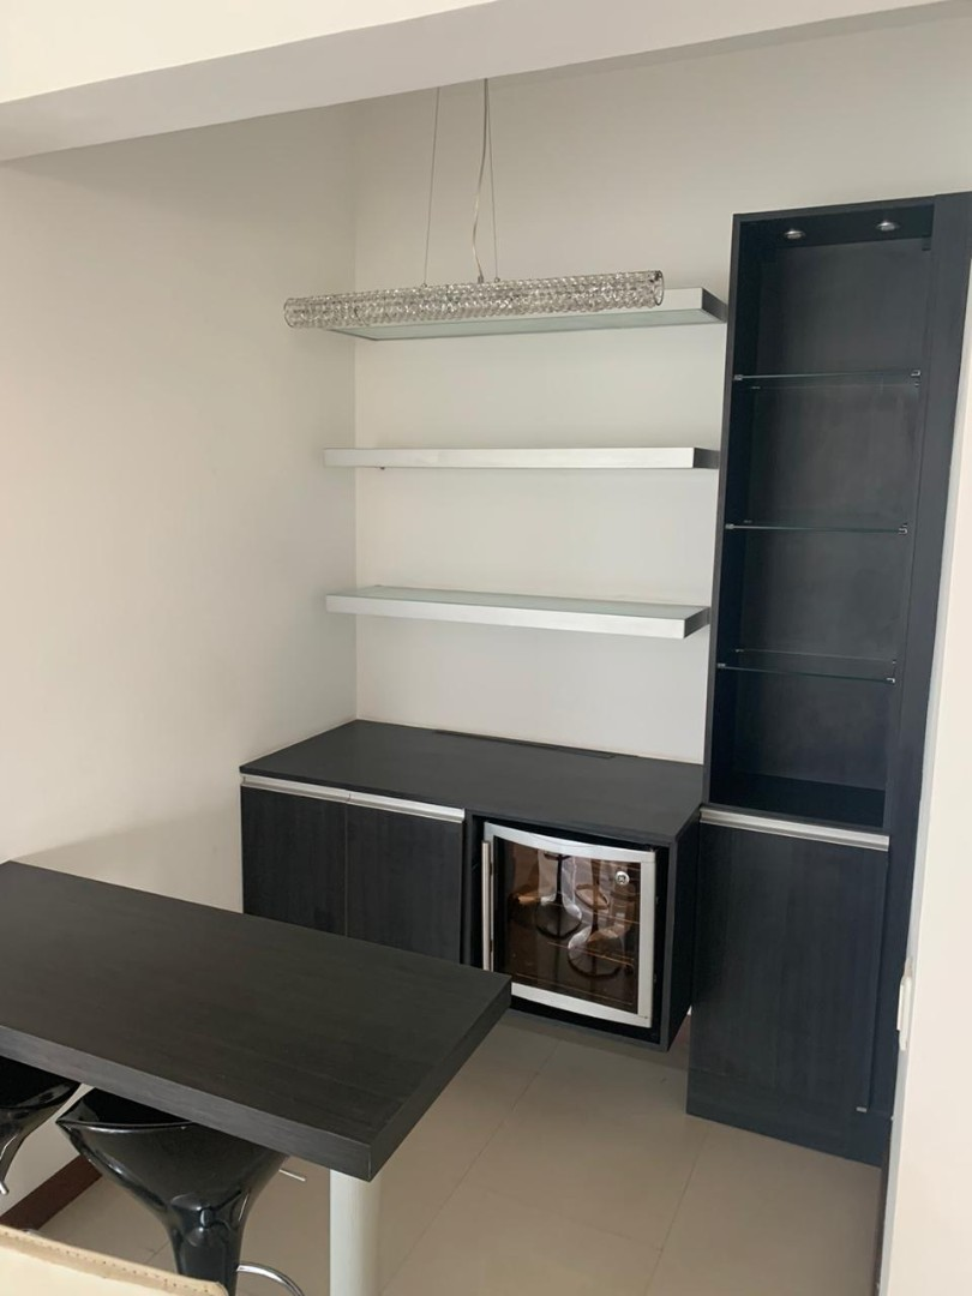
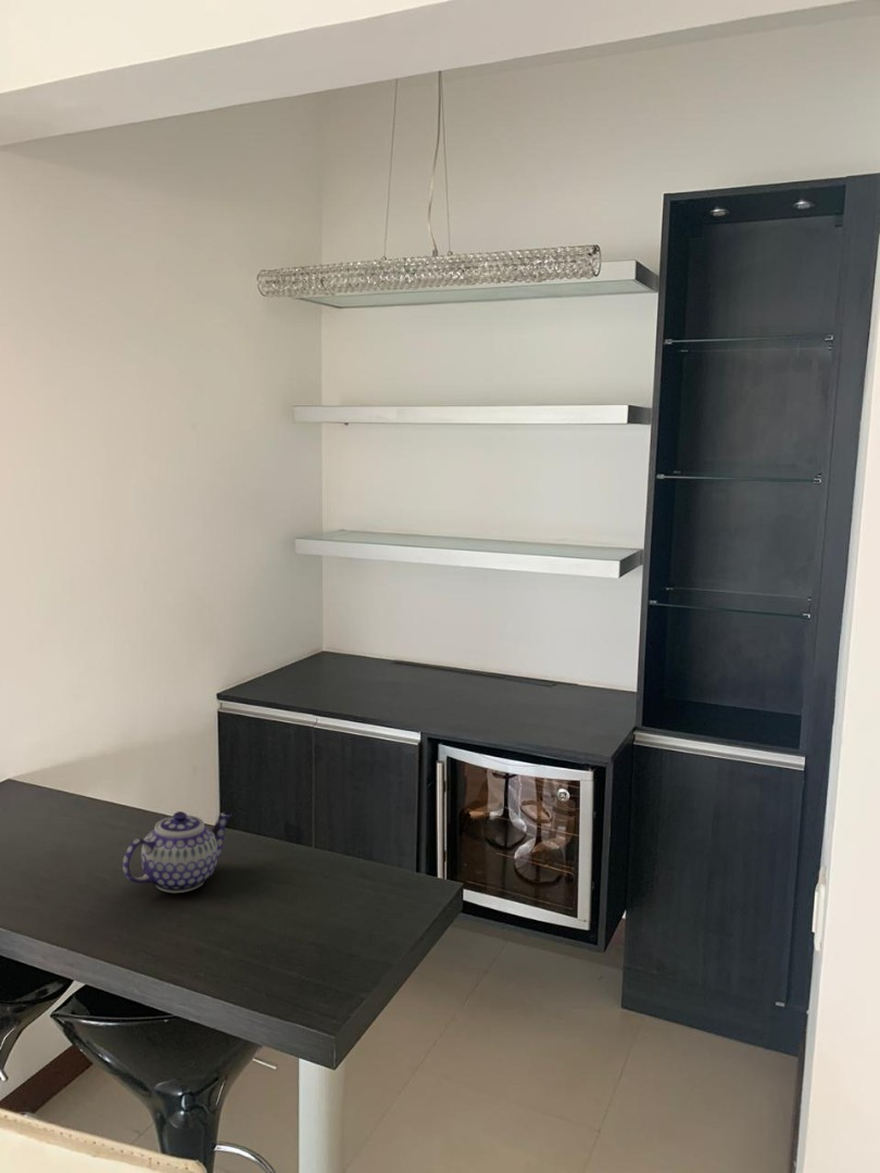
+ teapot (179, 846)
